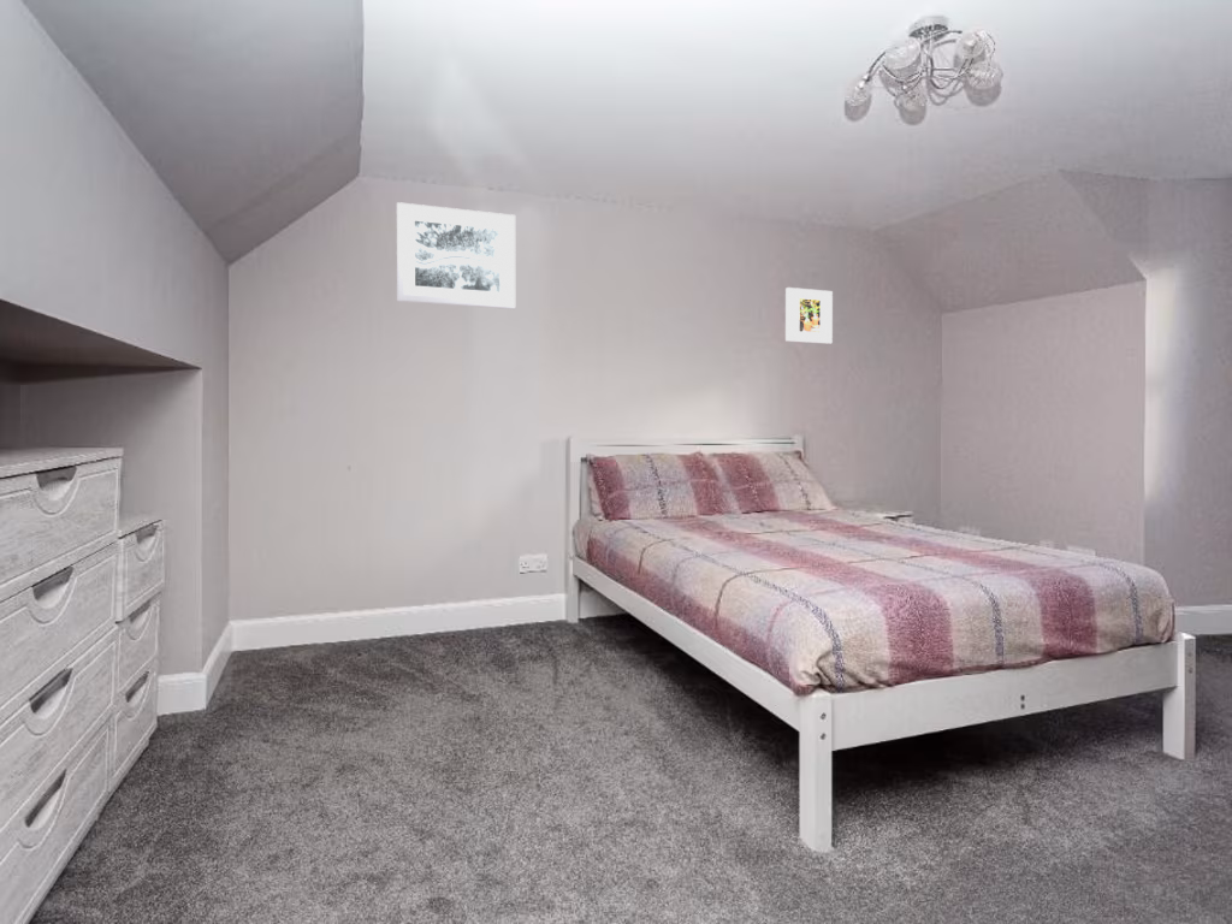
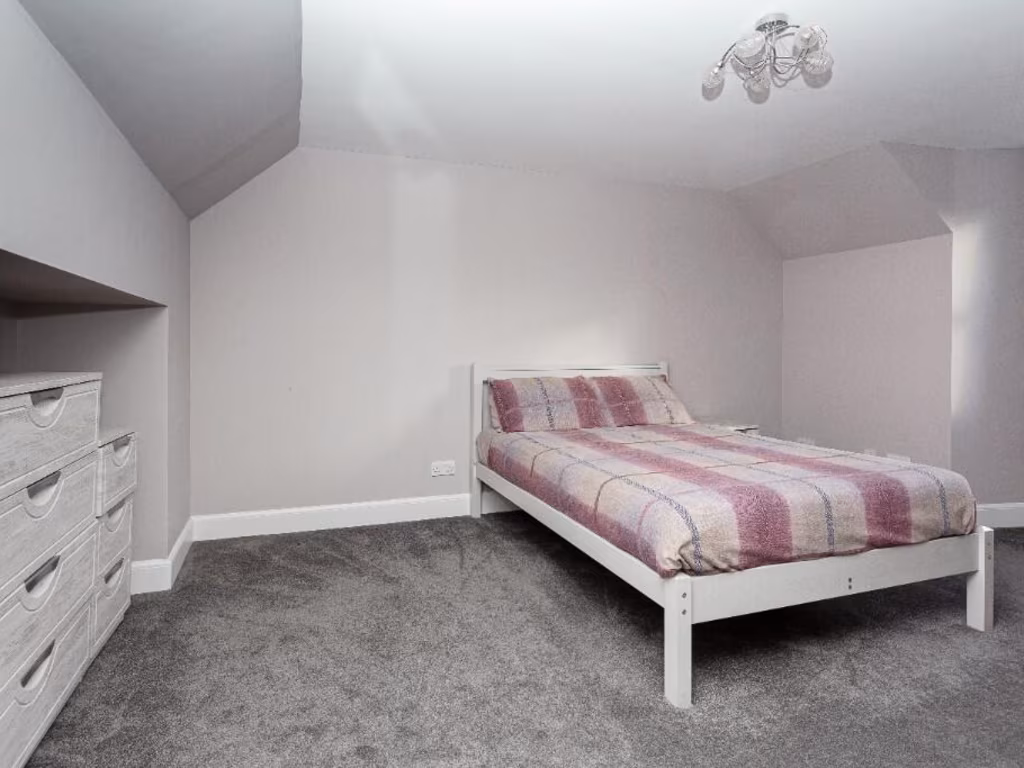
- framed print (808, 315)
- wall art (457, 257)
